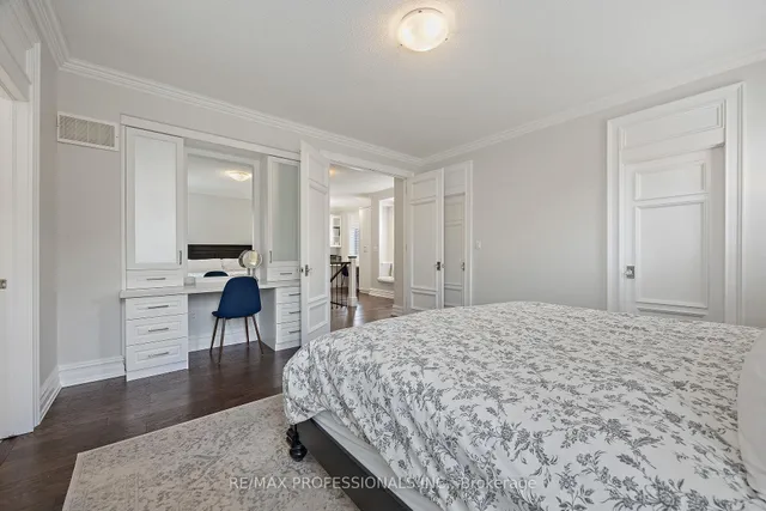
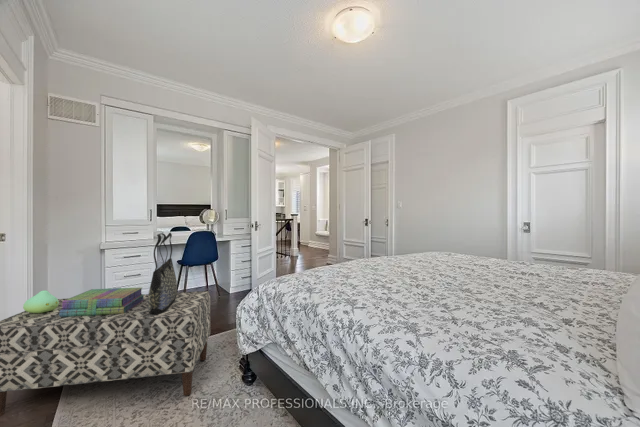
+ tote bag (165, 268)
+ plush toy (41, 301)
+ stack of books (105, 300)
+ bench (117, 344)
